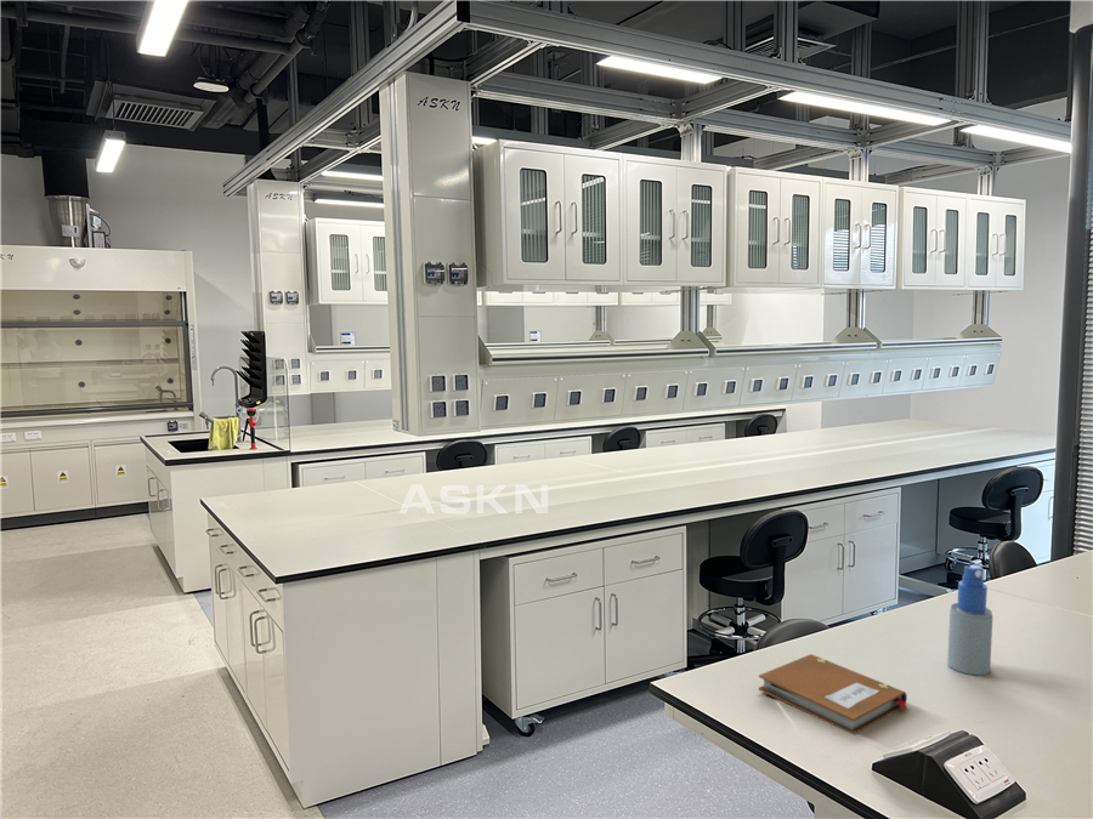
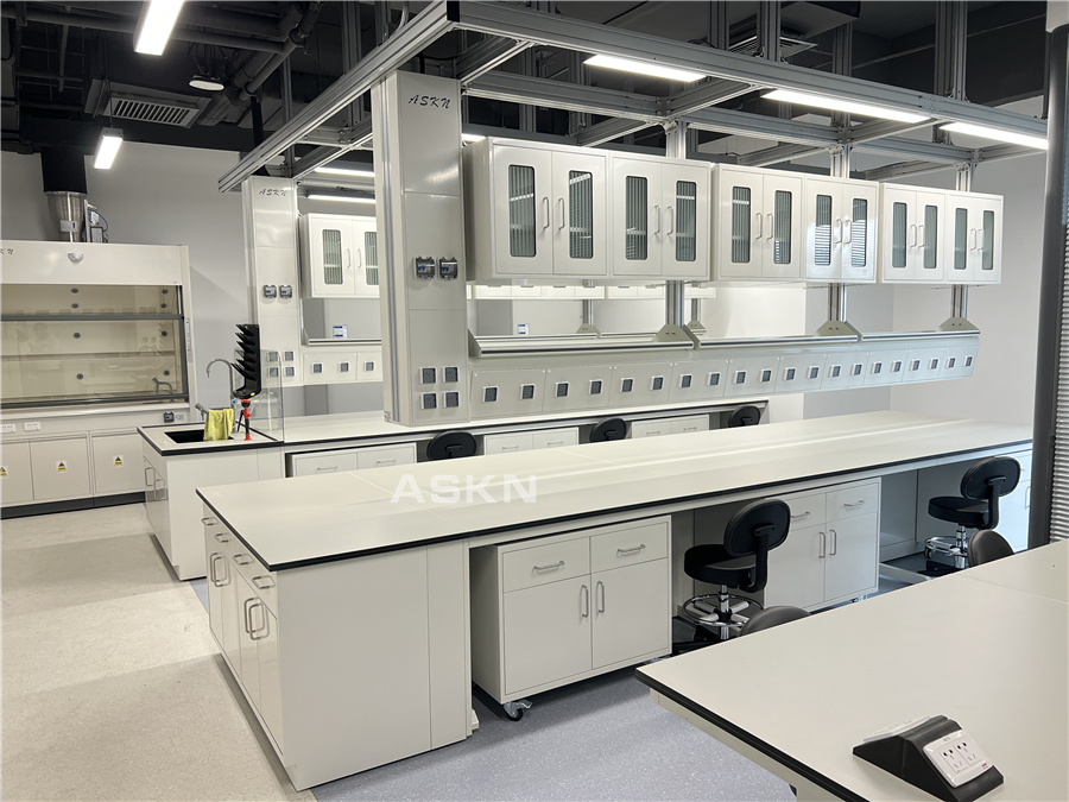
- notebook (833, 690)
- spray bottle (970, 616)
